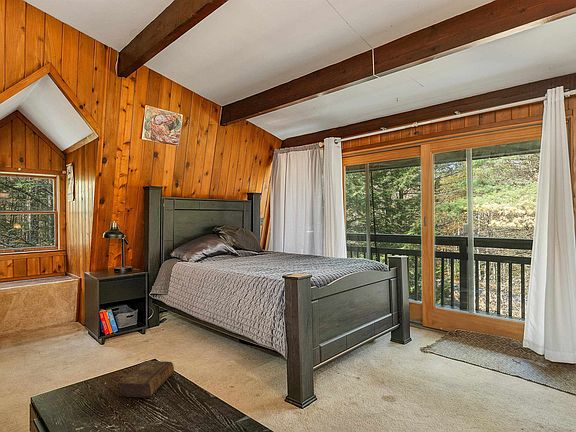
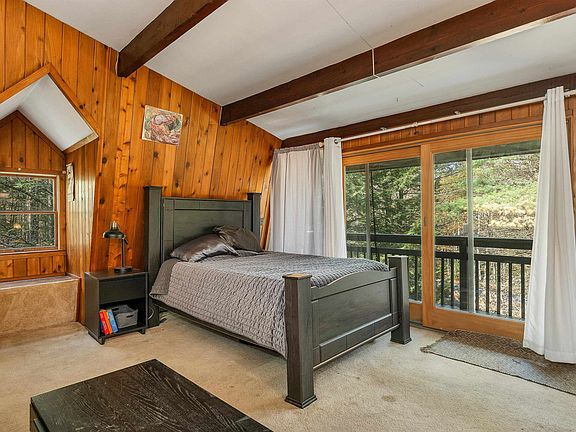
- book (147, 377)
